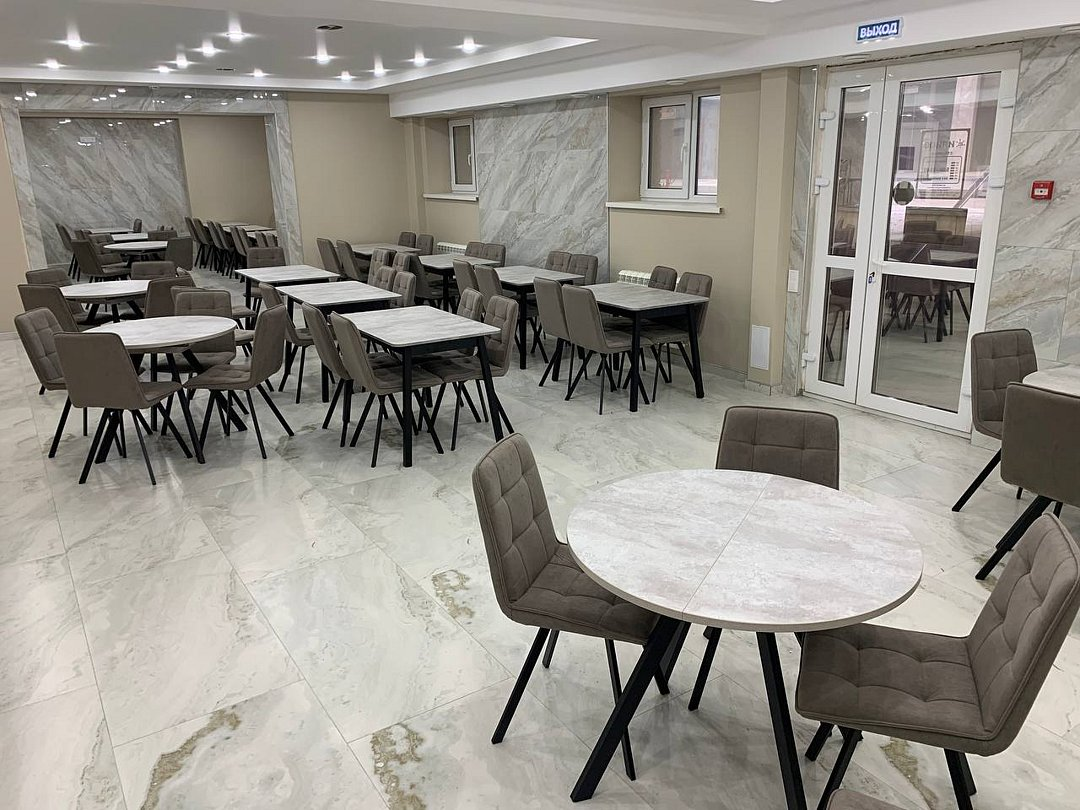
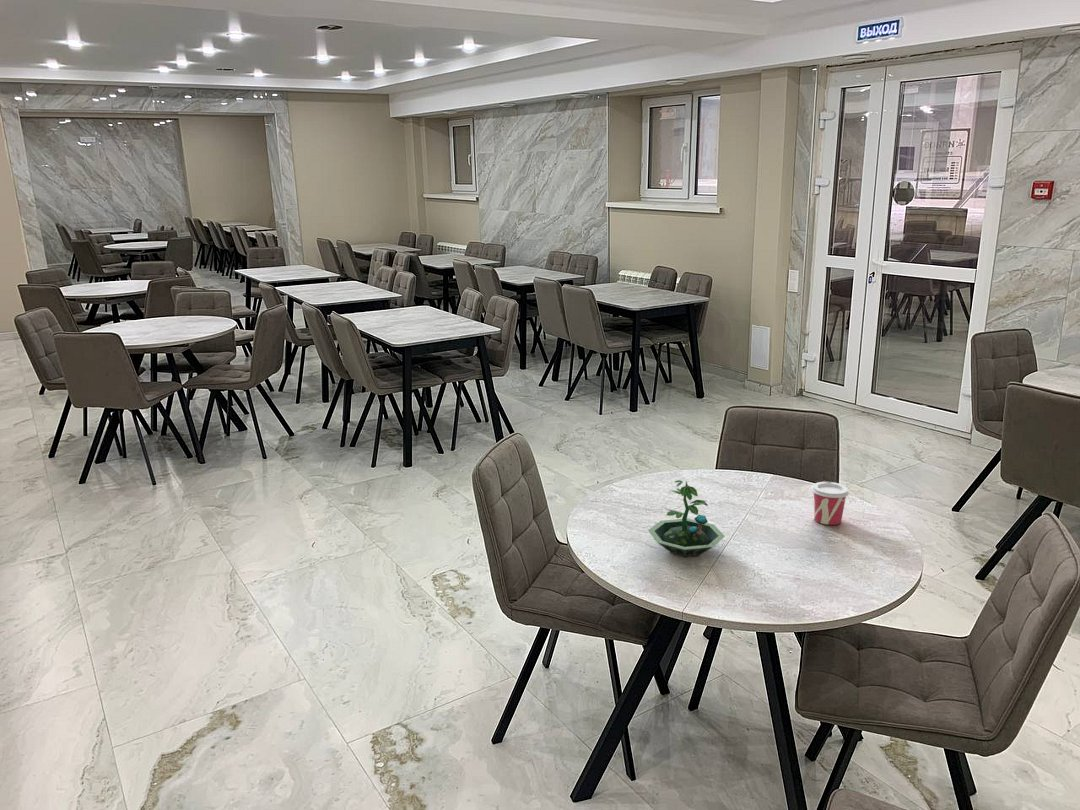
+ cup (828, 503)
+ terrarium (687, 495)
